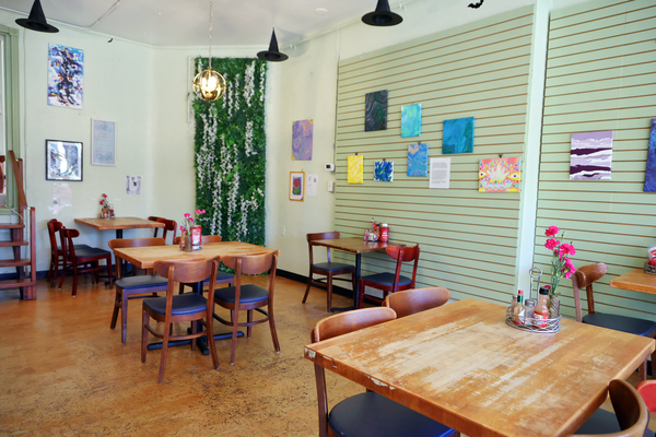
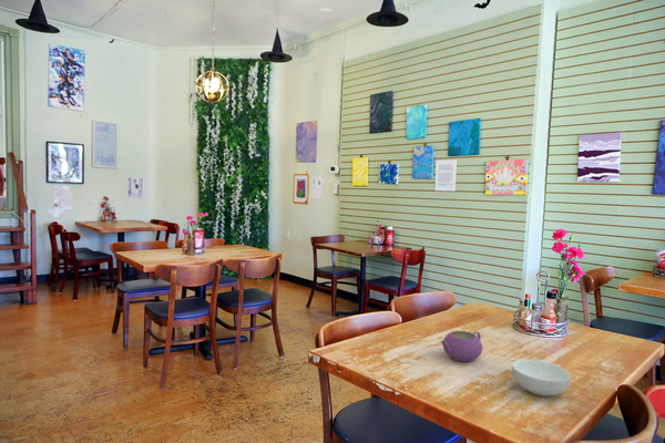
+ teapot (461, 347)
+ cereal bowl (540, 380)
